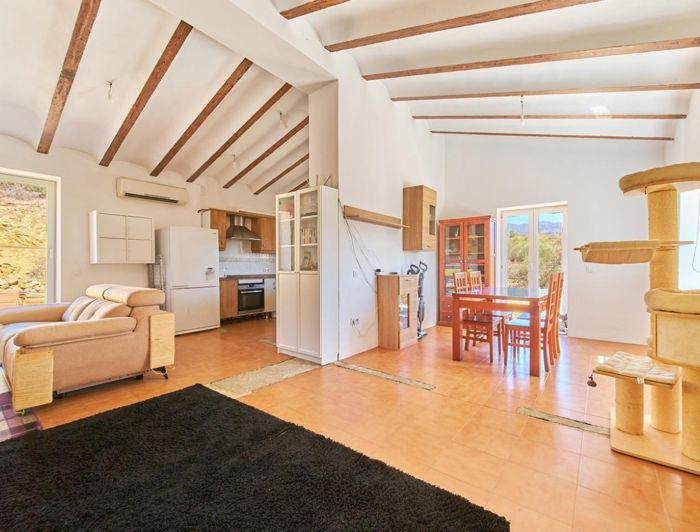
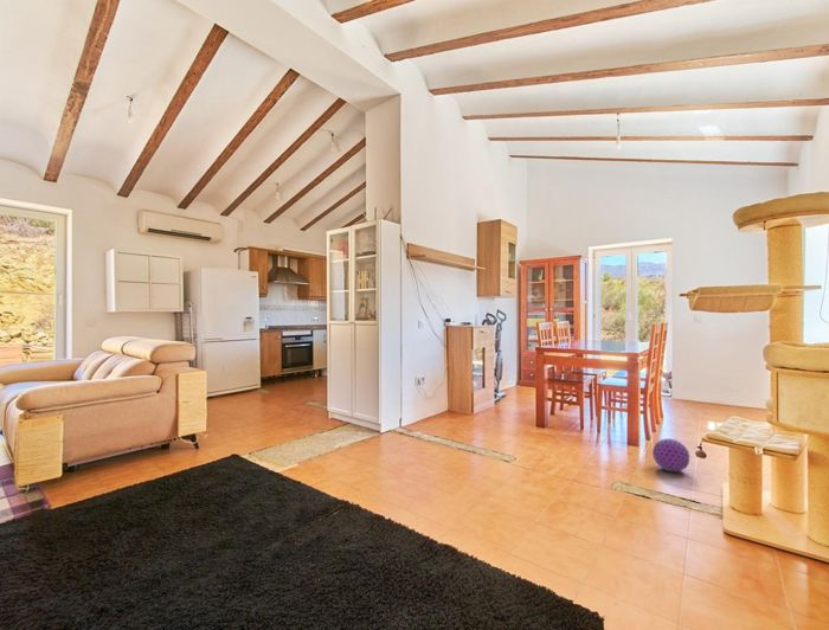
+ ball (670, 455)
